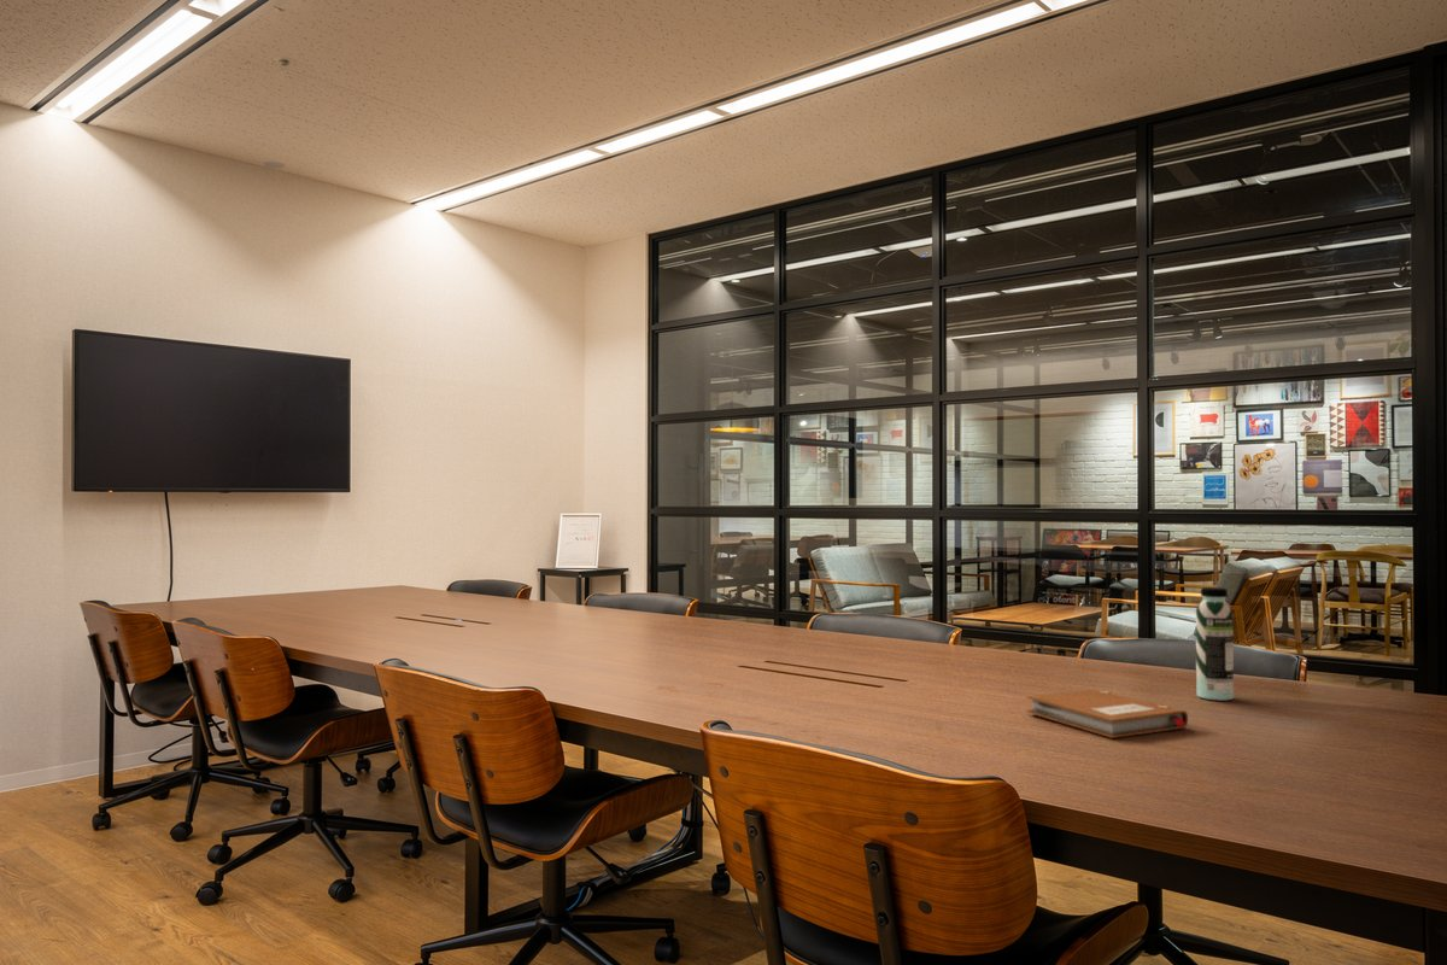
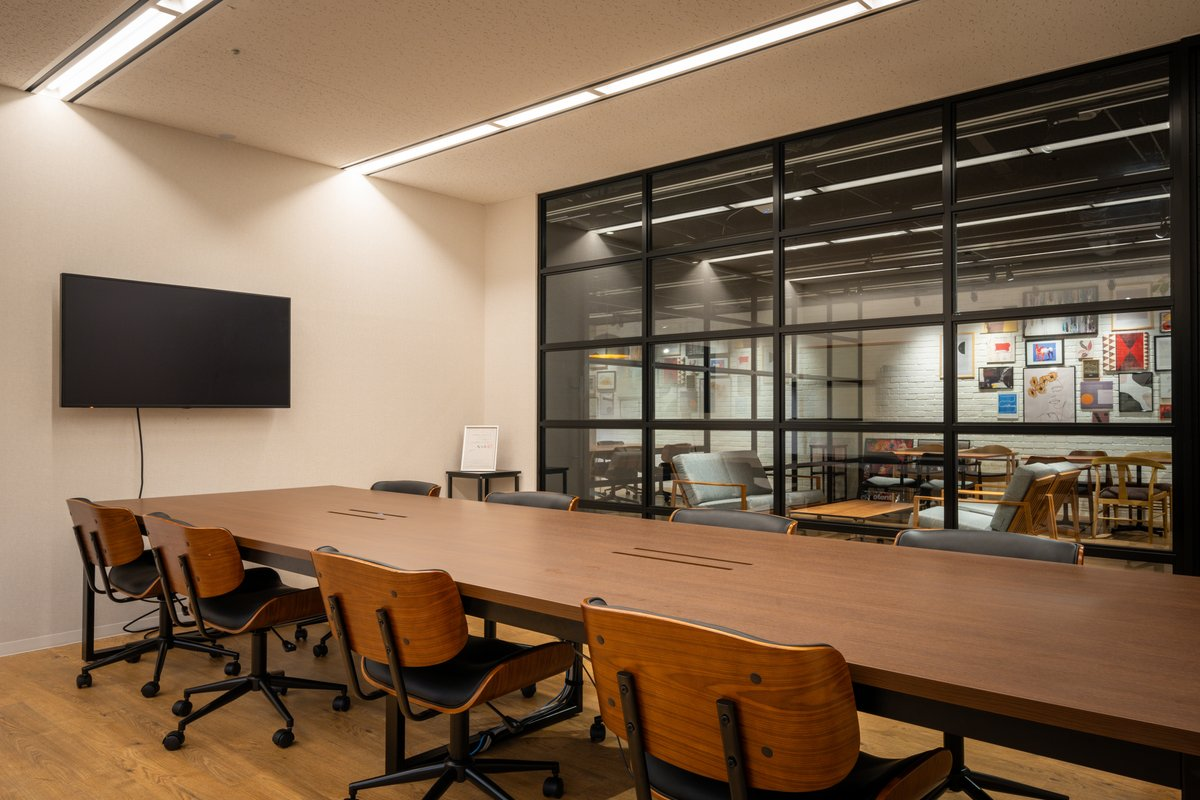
- water bottle (1214, 642)
- notebook (1107, 712)
